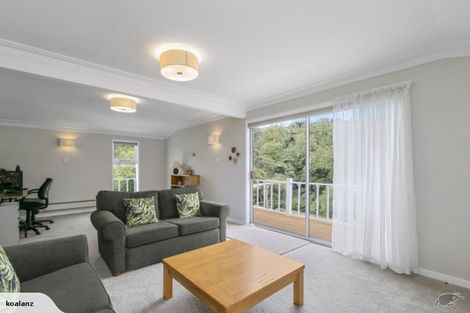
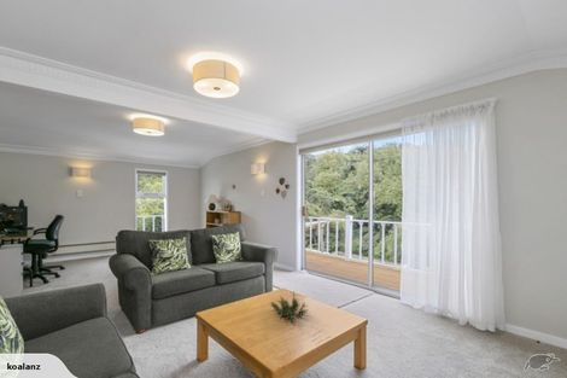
+ plant (288, 304)
